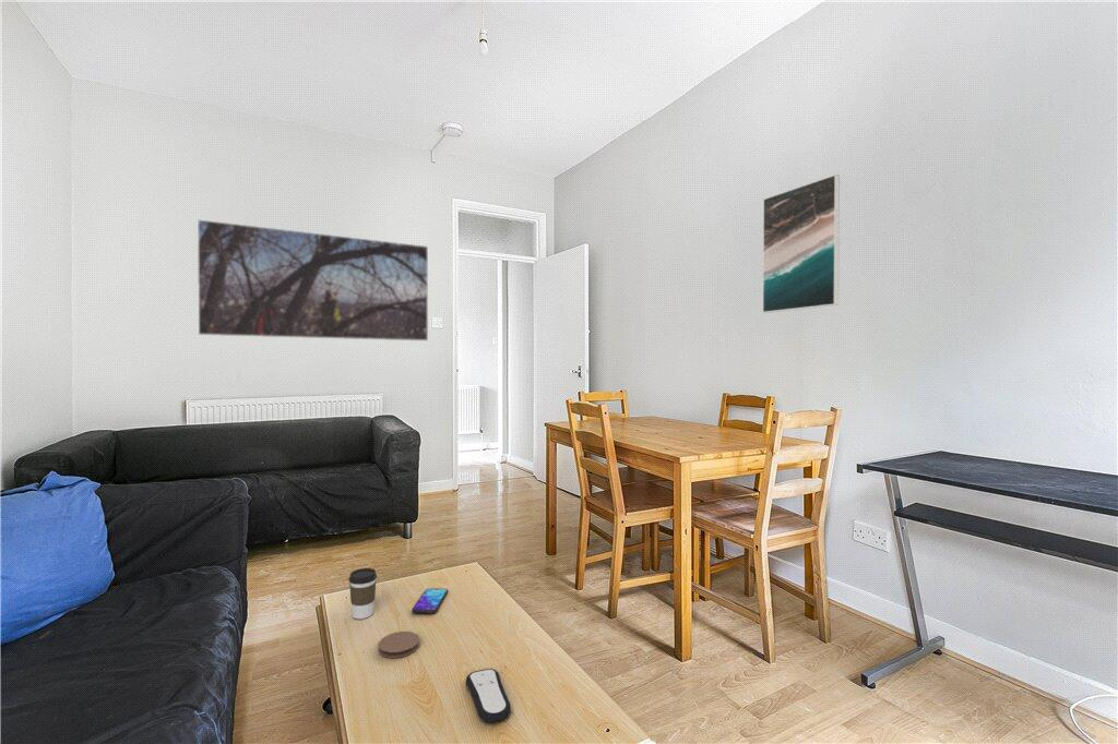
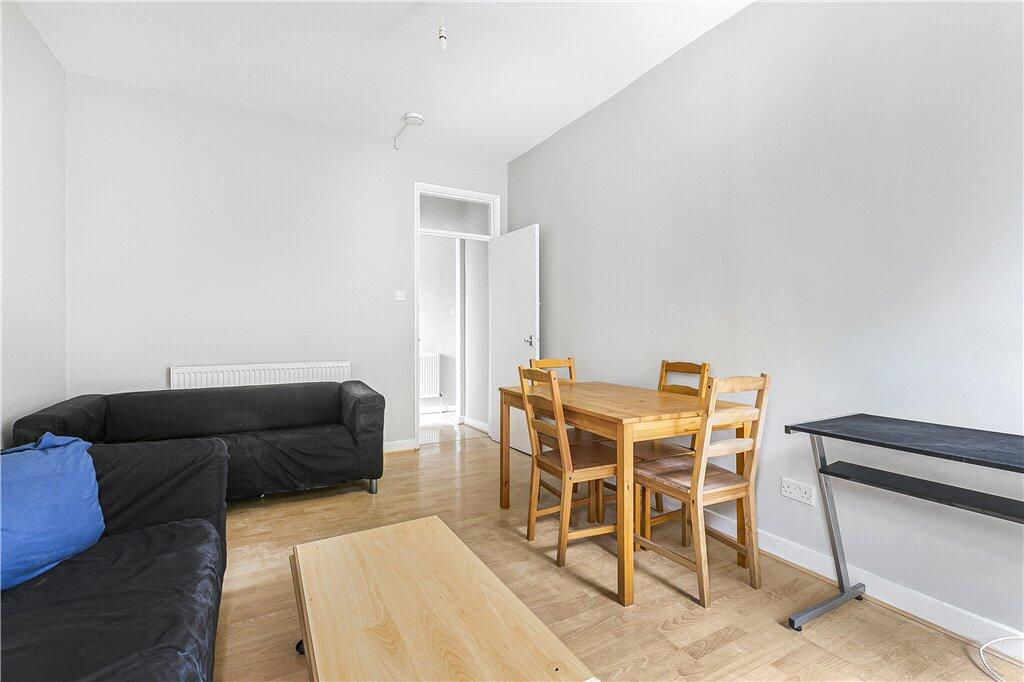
- coaster (399, 644)
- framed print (798, 248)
- remote control (488, 694)
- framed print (323, 286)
- smartphone (430, 600)
- coffee cup (362, 593)
